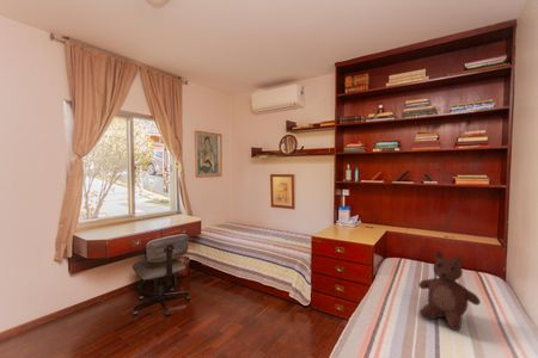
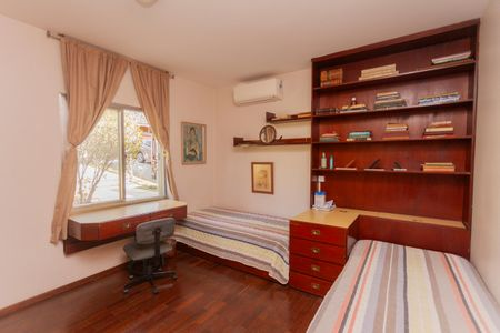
- teddy bear (445, 286)
